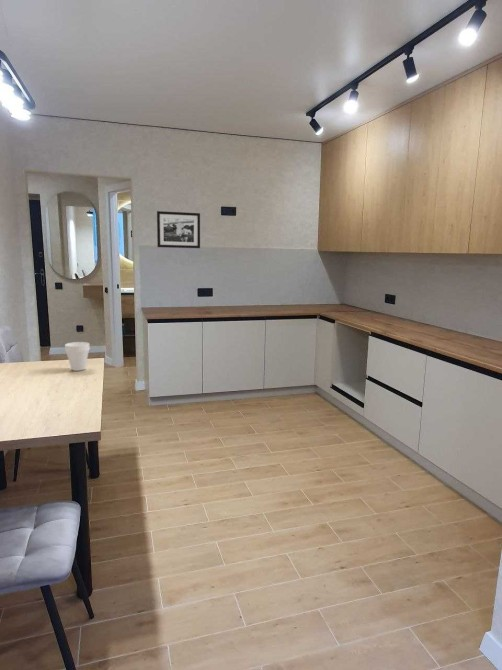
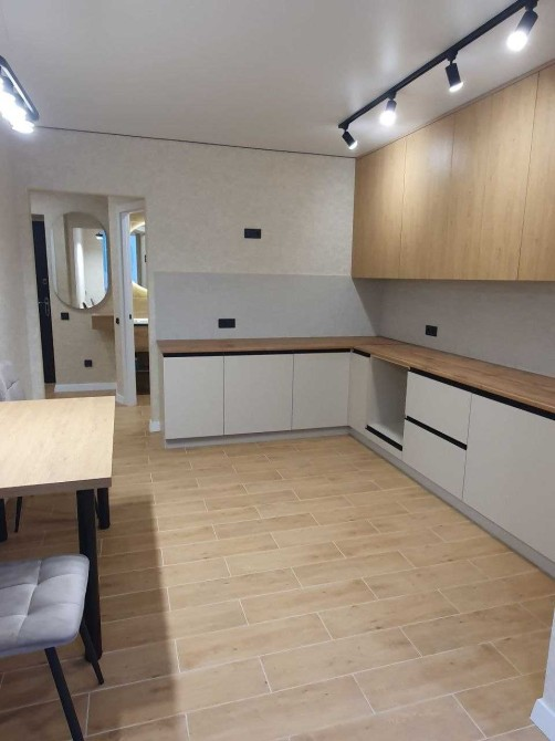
- picture frame (178, 230)
- cup (77, 356)
